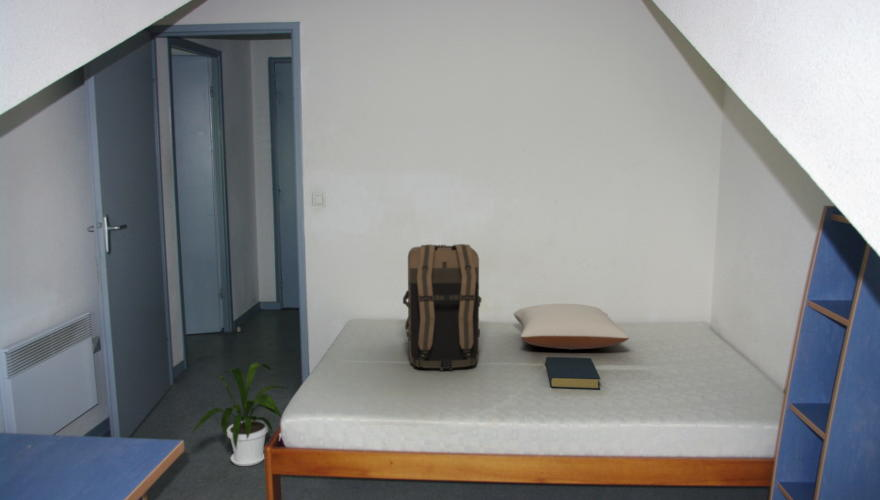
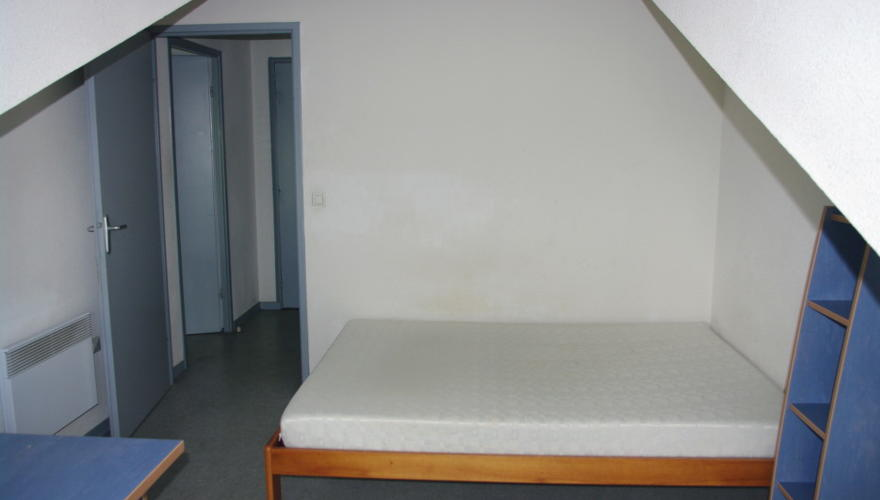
- hardback book (571, 372)
- backpack (441, 298)
- pillow (566, 326)
- house plant (247, 411)
